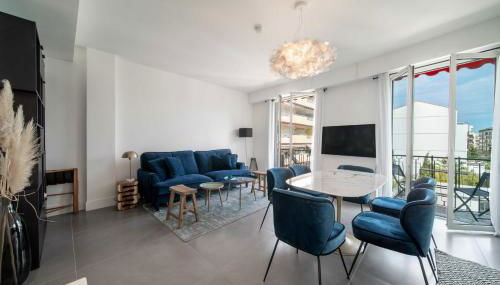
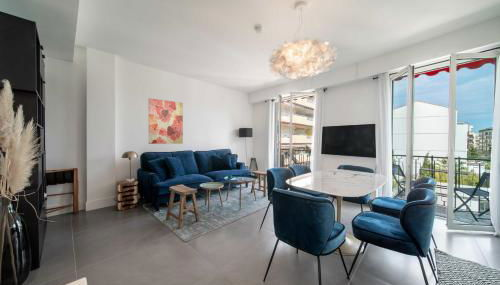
+ wall art (166, 122)
